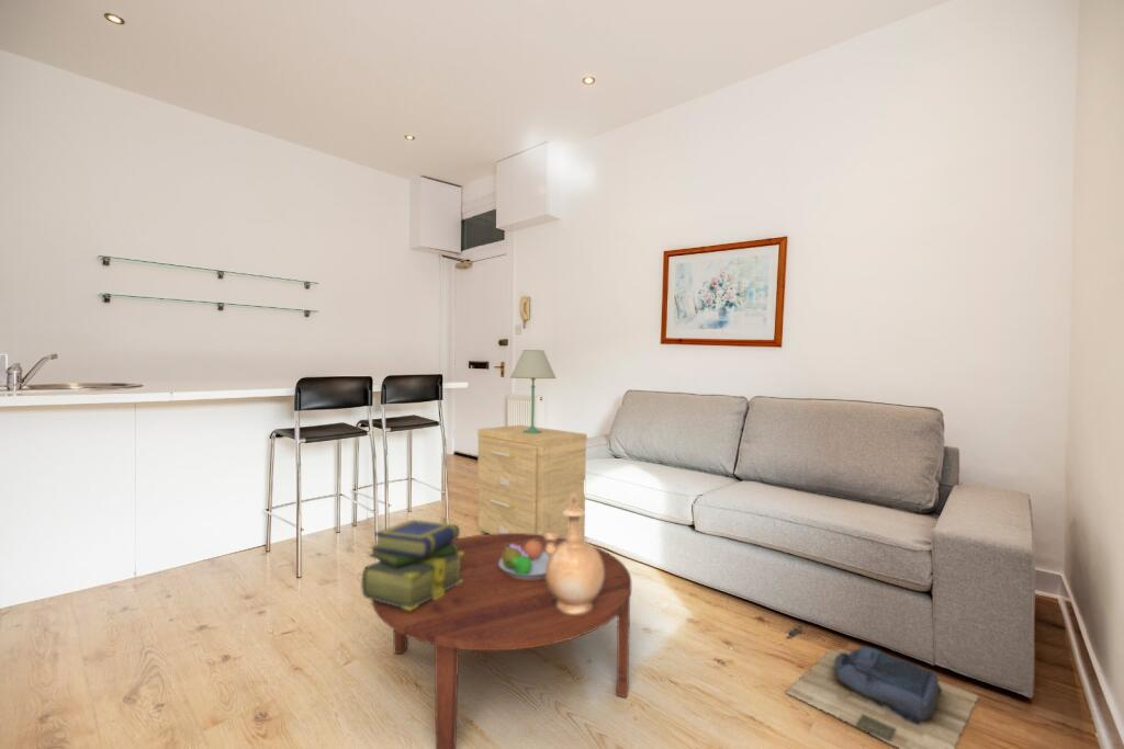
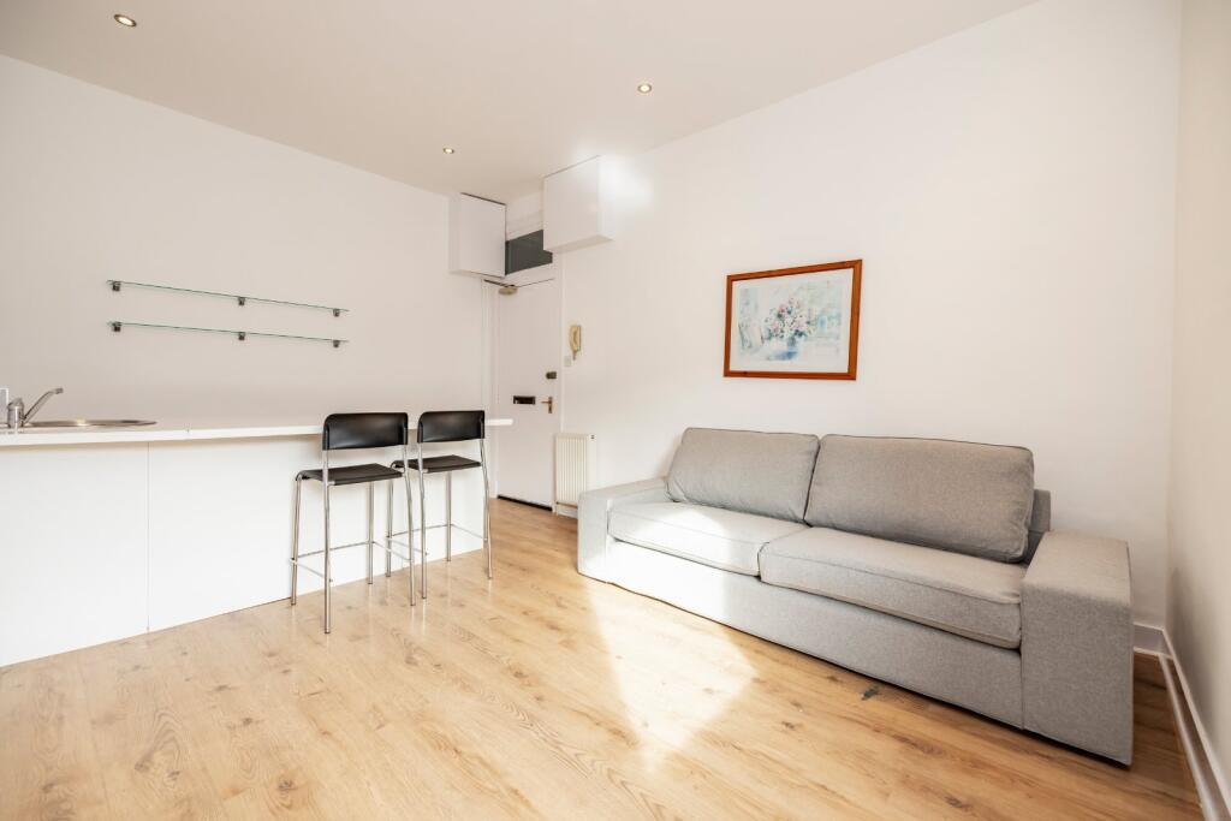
- fruit bowl (528, 556)
- vase (573, 549)
- coffee table (505, 622)
- table lamp (532, 390)
- side table (526, 485)
- stack of books (415, 556)
- backpack (881, 679)
